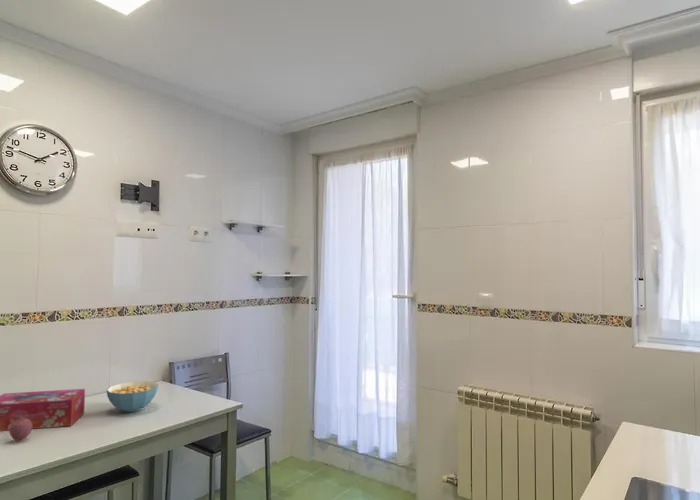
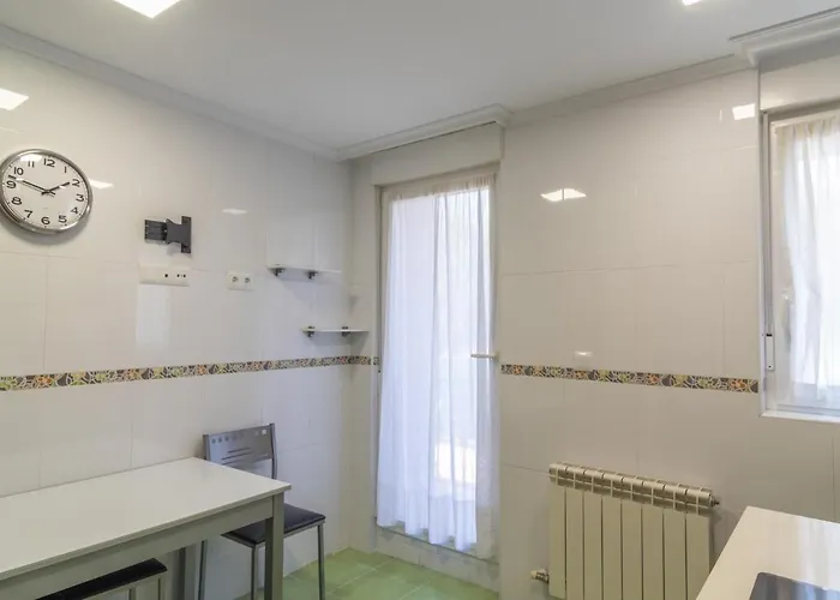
- fruit (20, 429)
- tissue box (36, 409)
- cereal bowl (132, 398)
